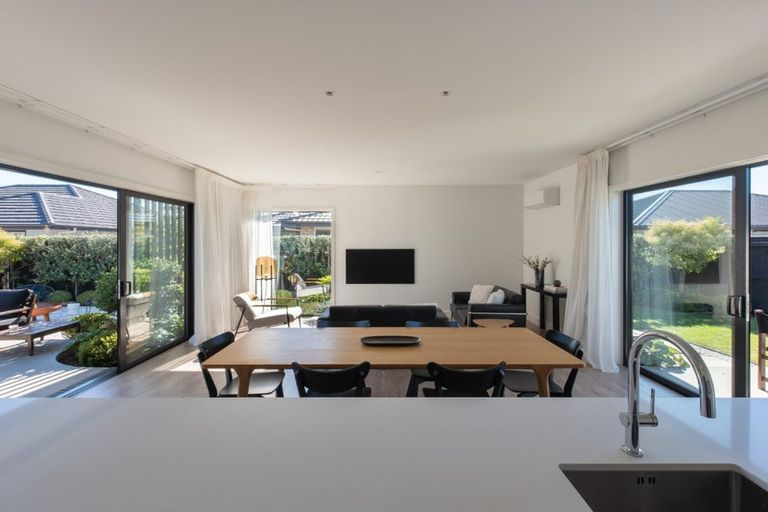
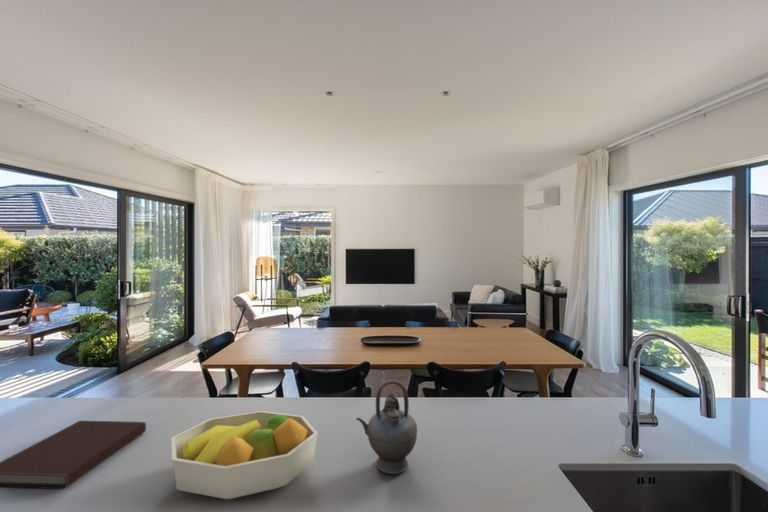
+ fruit bowl (245, 445)
+ notebook (73, 449)
+ teapot (386, 422)
